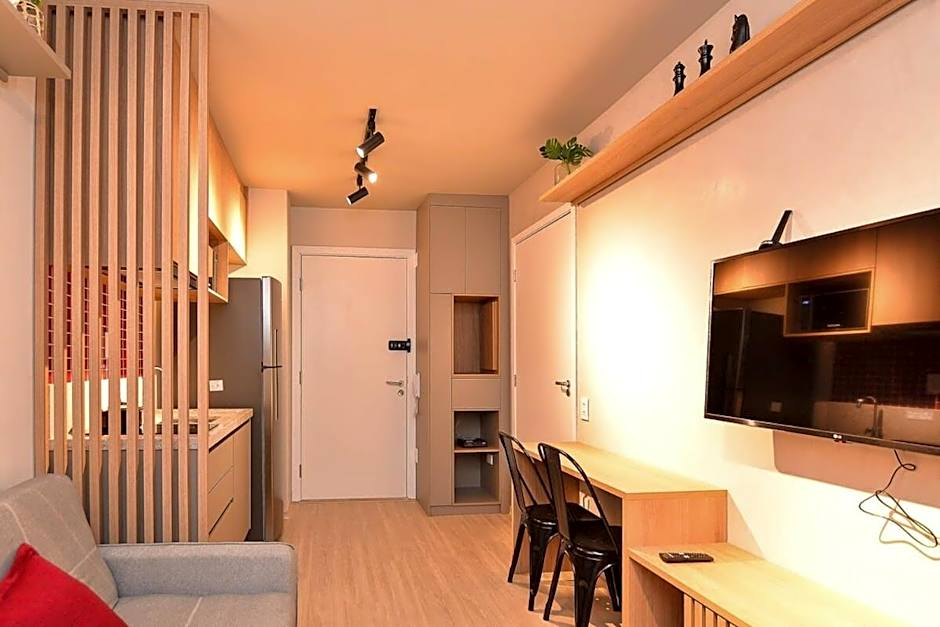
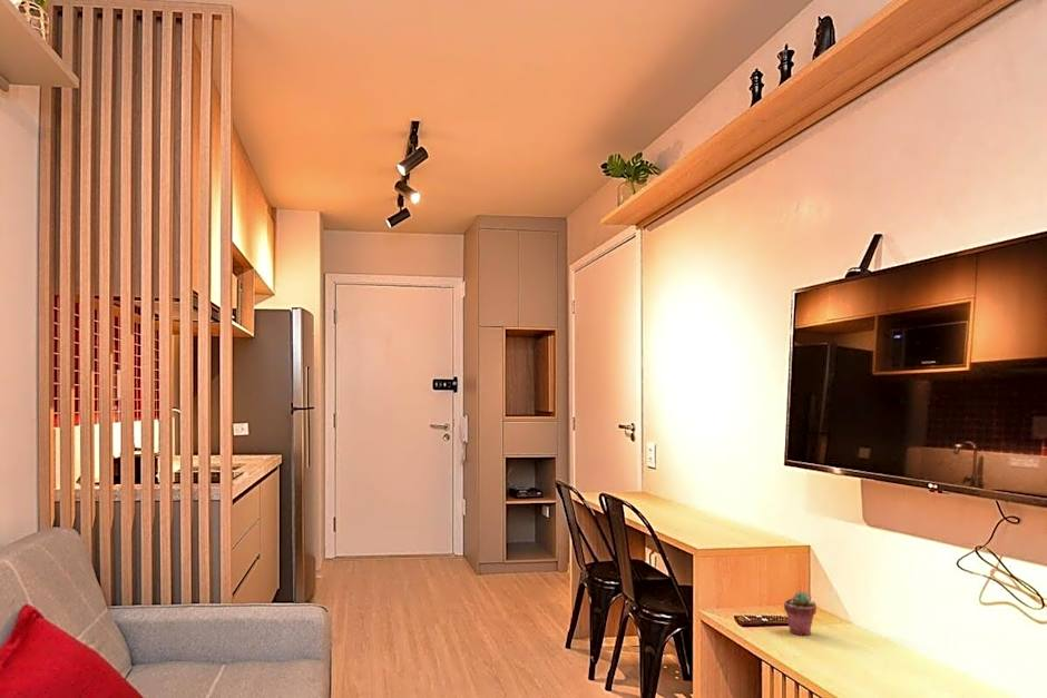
+ potted succulent (800, 611)
